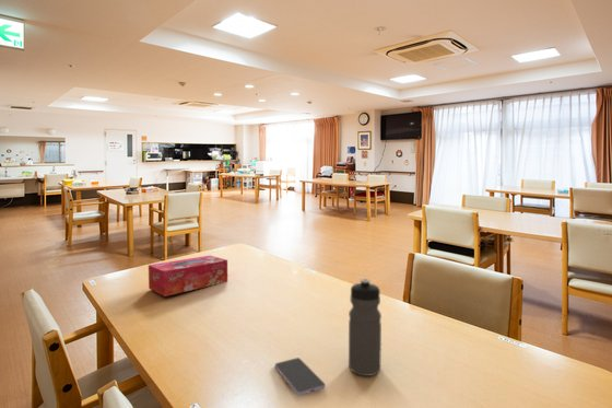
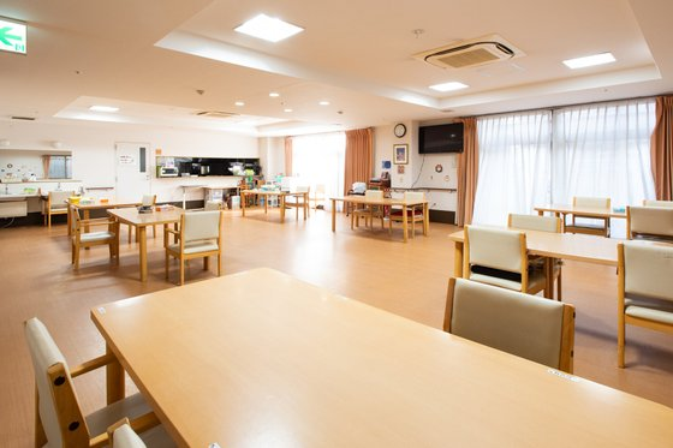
- smartphone (298, 374)
- water bottle (364, 324)
- tissue box (189, 273)
